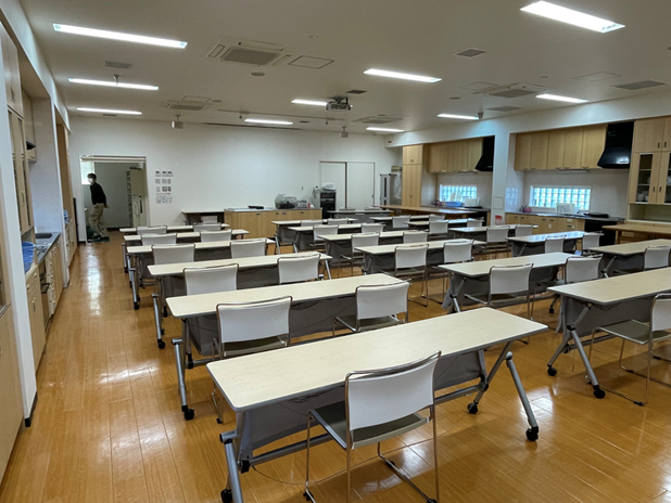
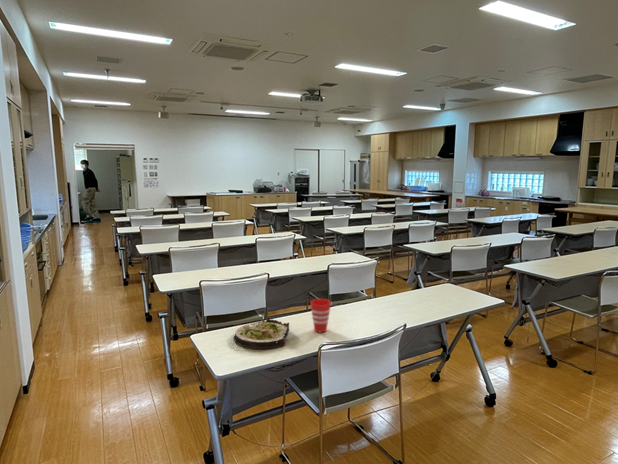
+ salad plate (261, 331)
+ cup (320, 316)
